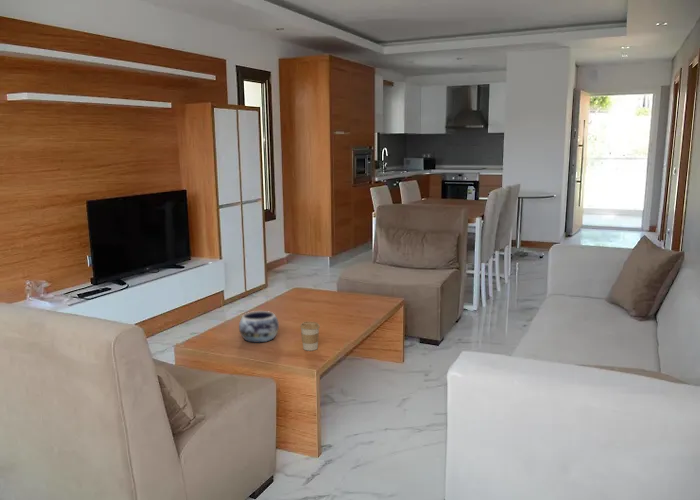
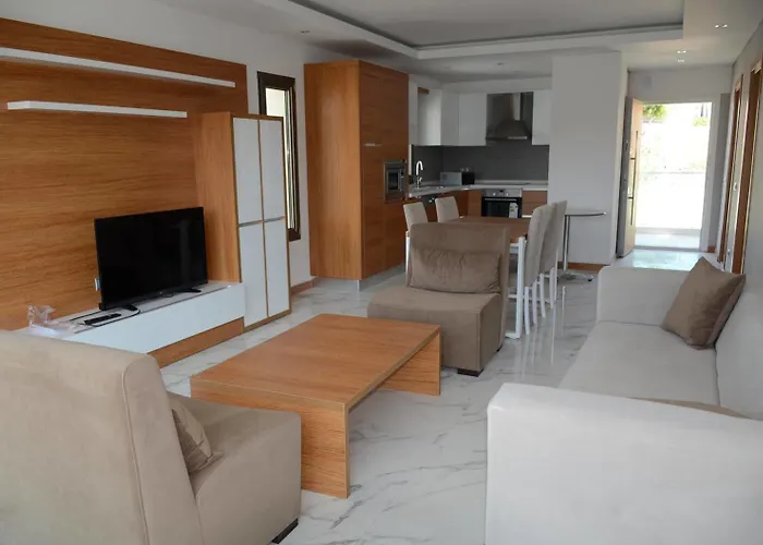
- decorative bowl (259, 326)
- coffee cup (310, 335)
